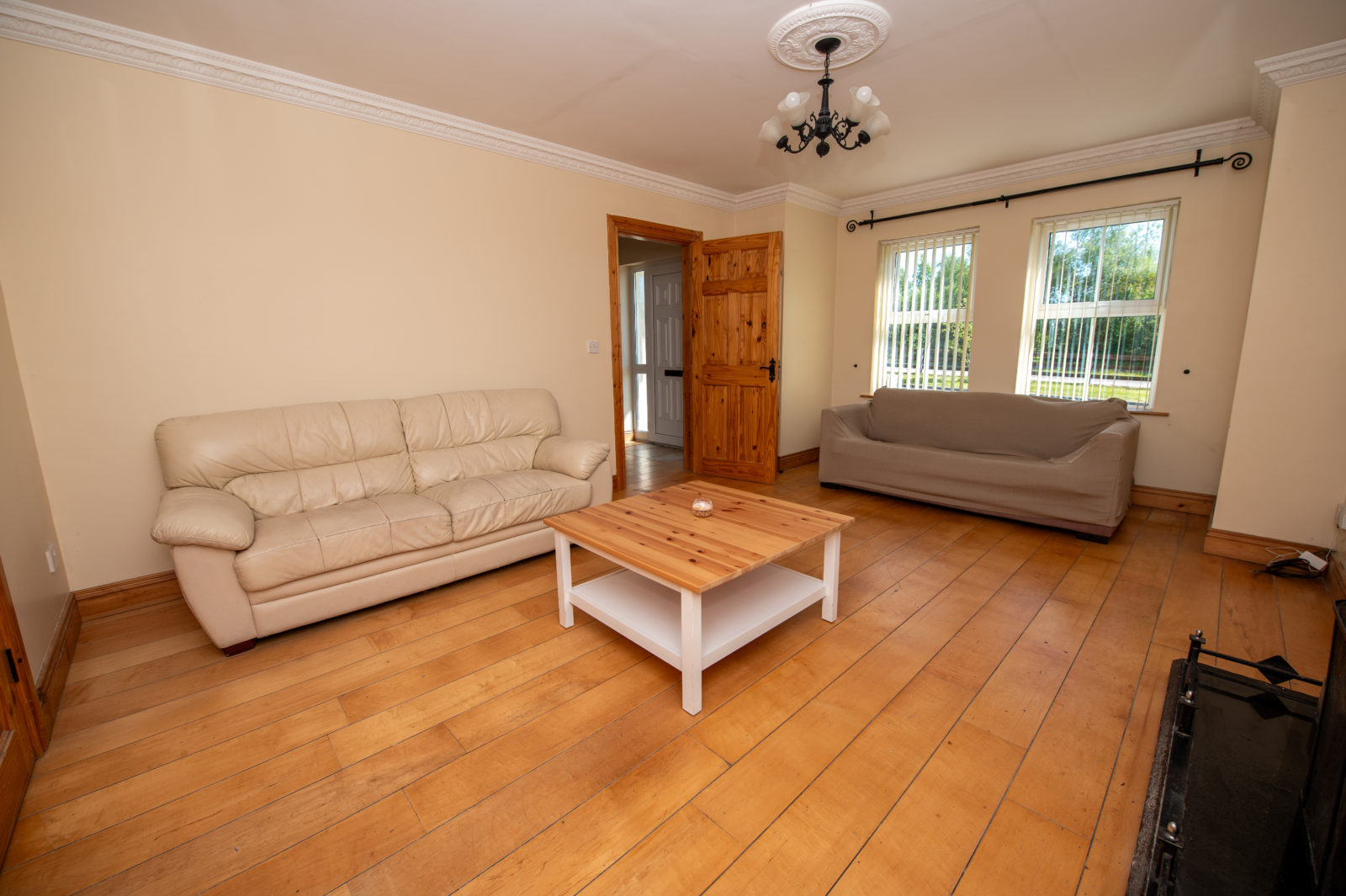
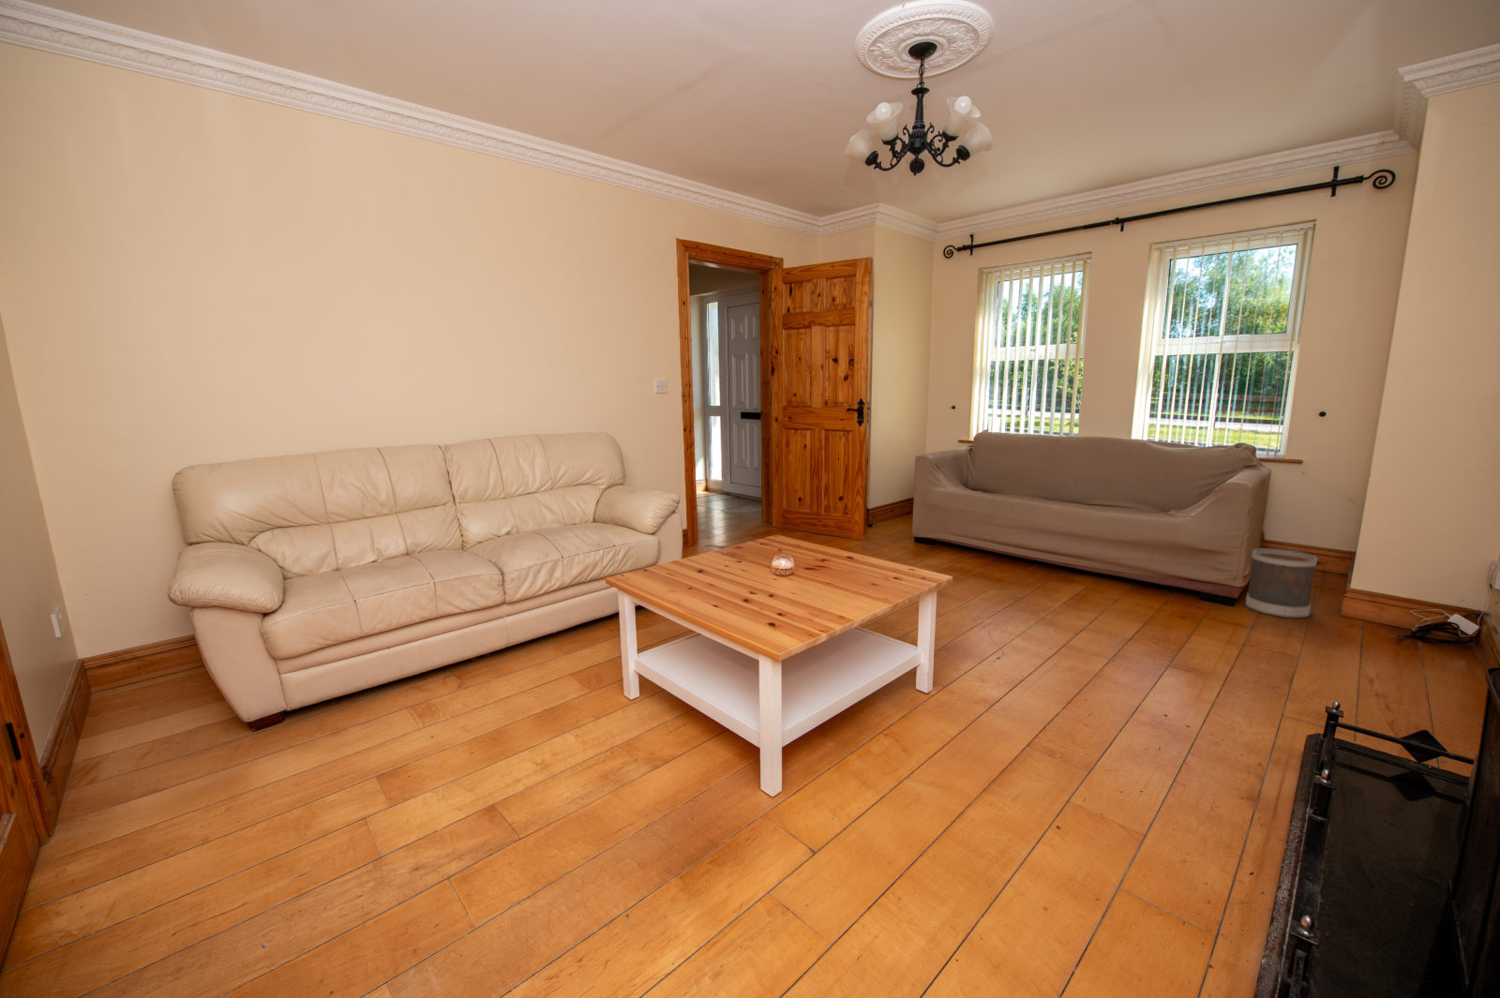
+ wastebasket (1279, 581)
